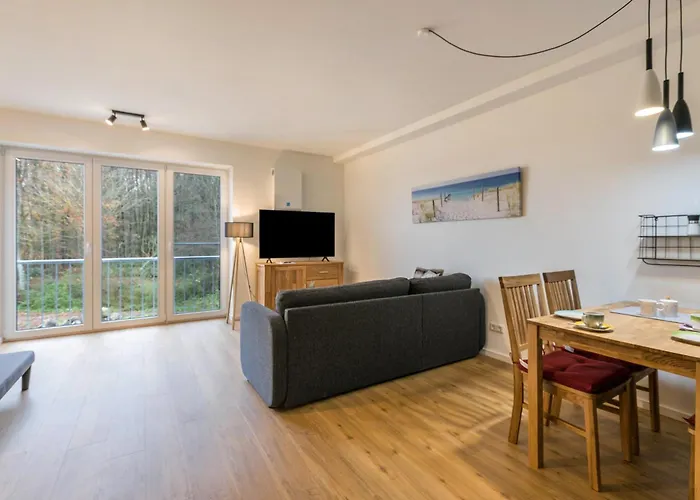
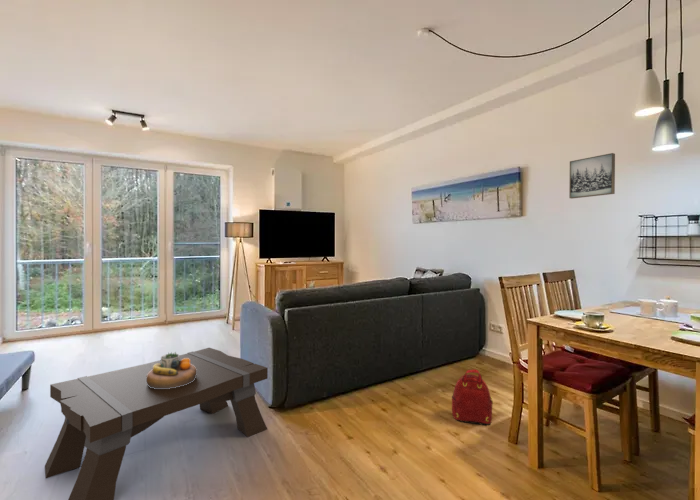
+ decorative bowl (172, 366)
+ coffee table (166, 410)
+ backpack (472, 392)
+ wall art (591, 176)
